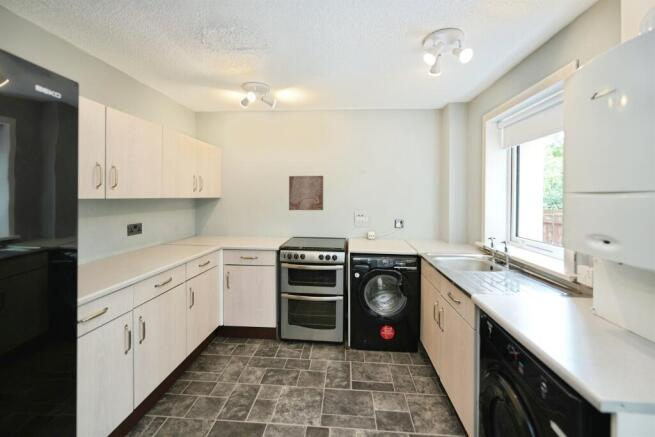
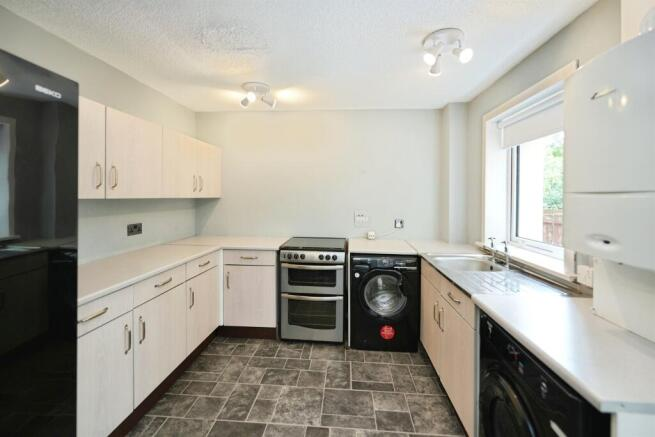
- wall art (306, 193)
